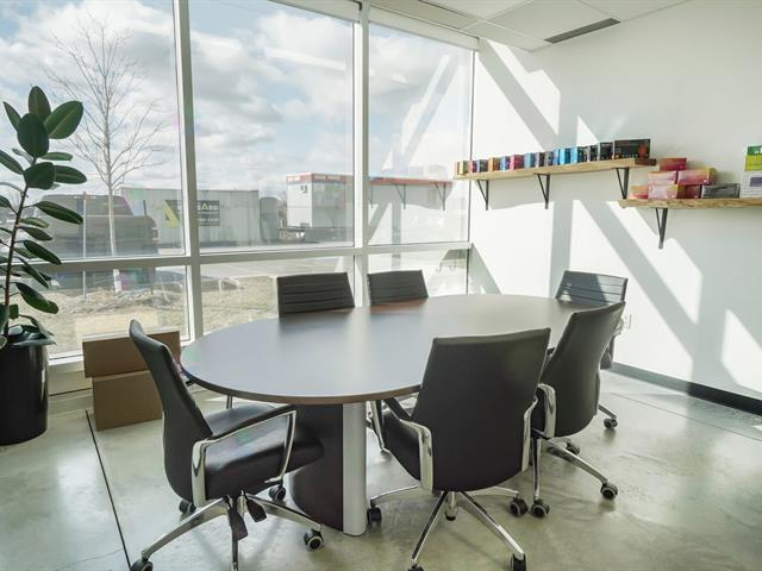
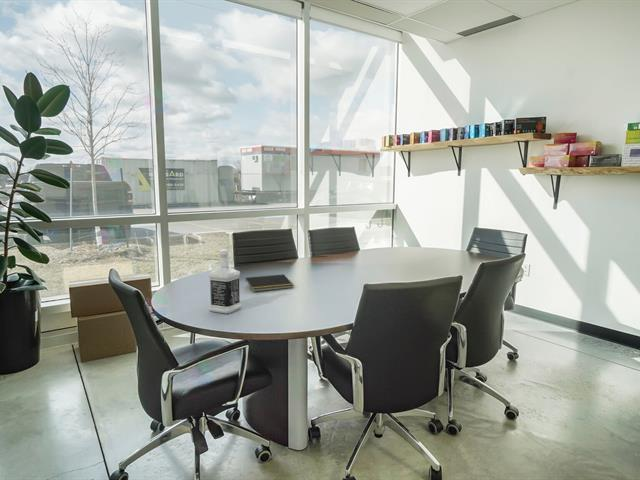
+ bottle (224, 279)
+ notepad (269, 282)
